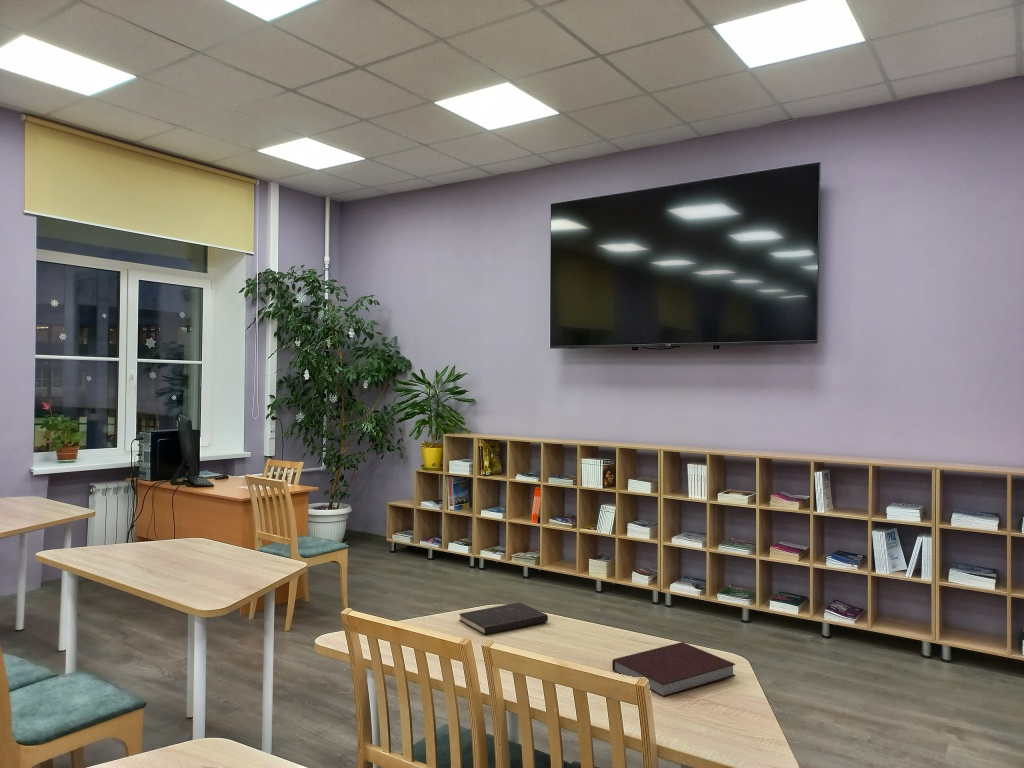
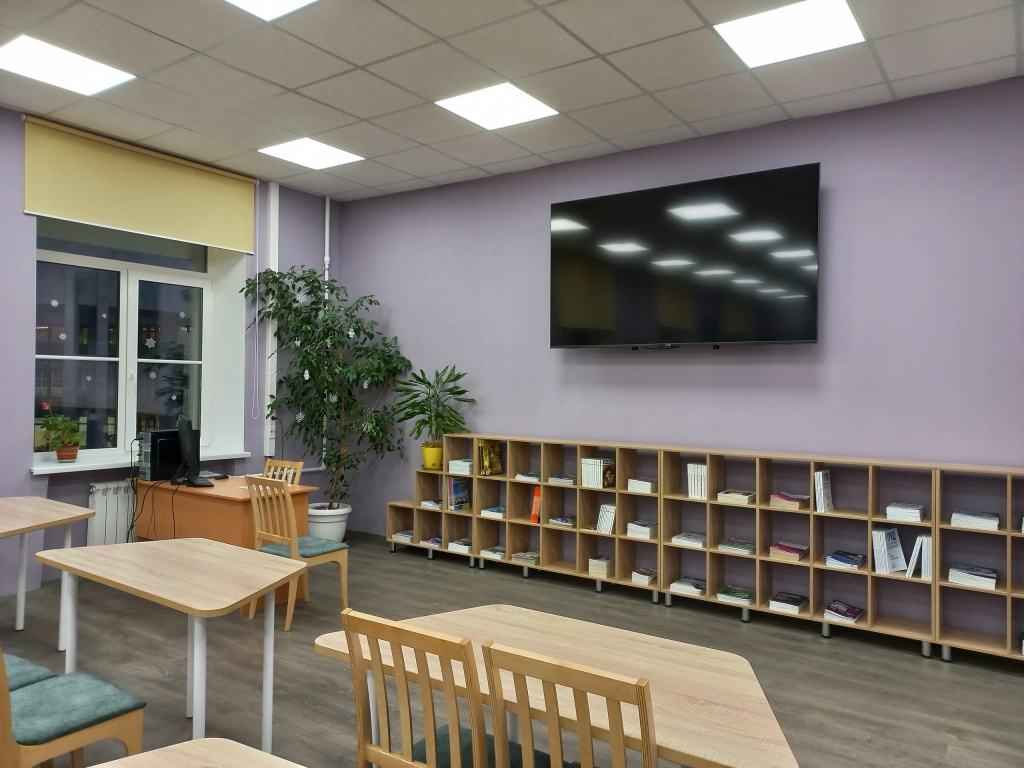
- notebook (673, 667)
- hardcover book (503, 617)
